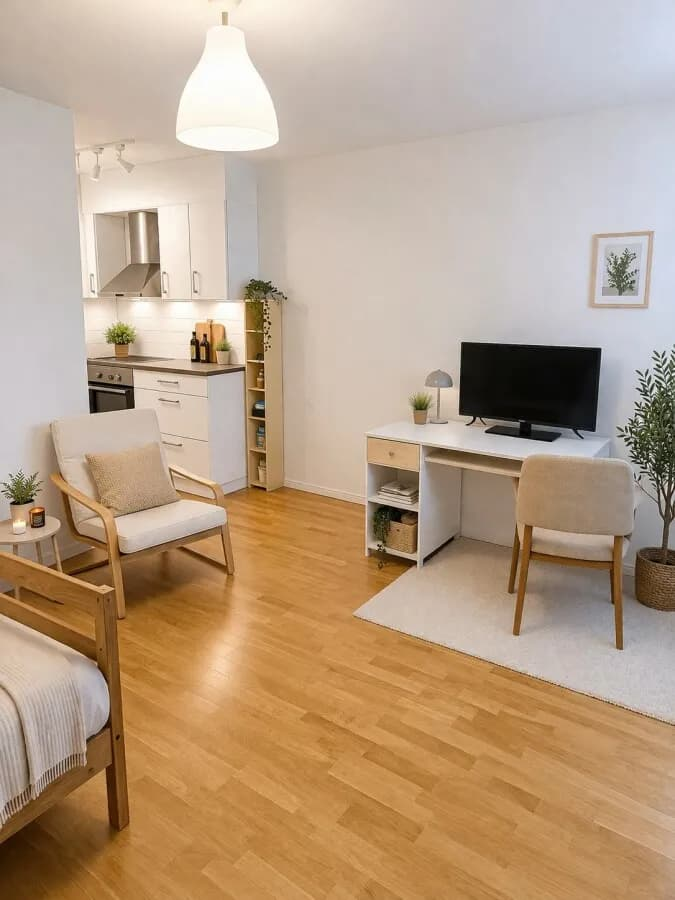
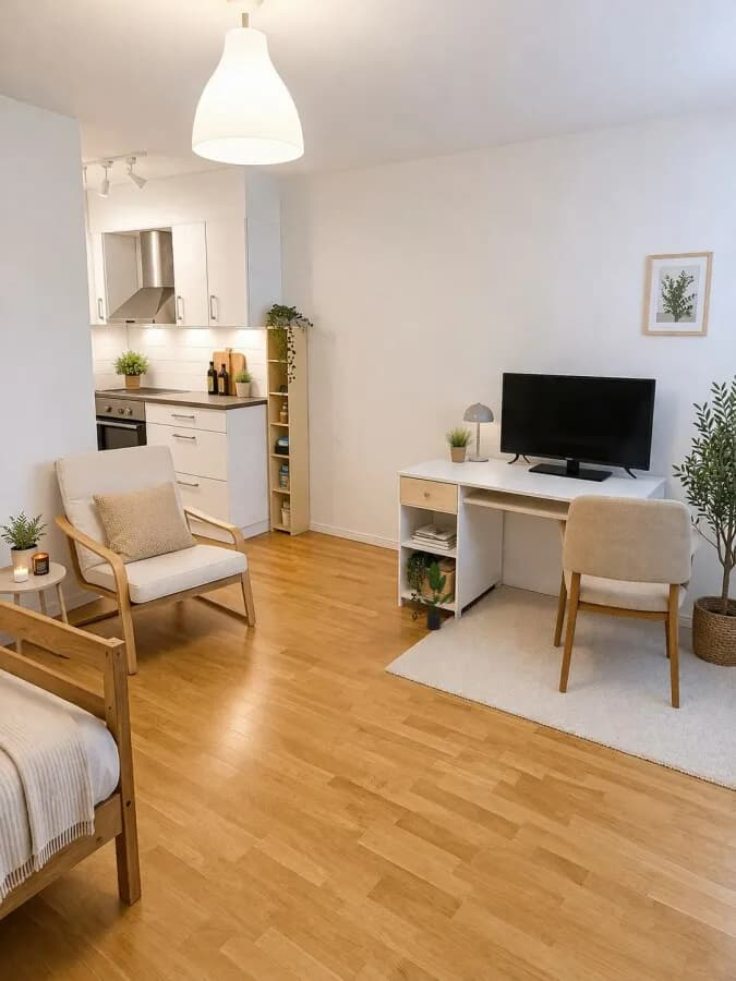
+ potted plant (433, 596)
